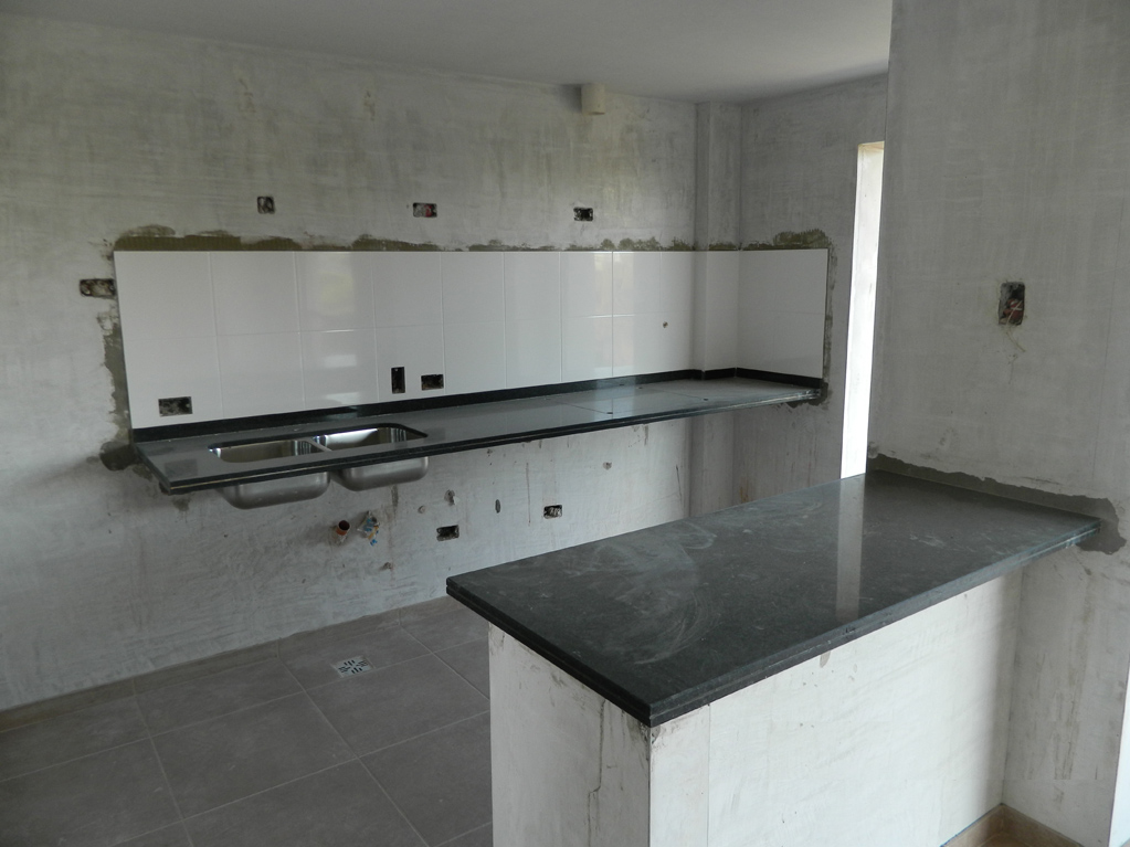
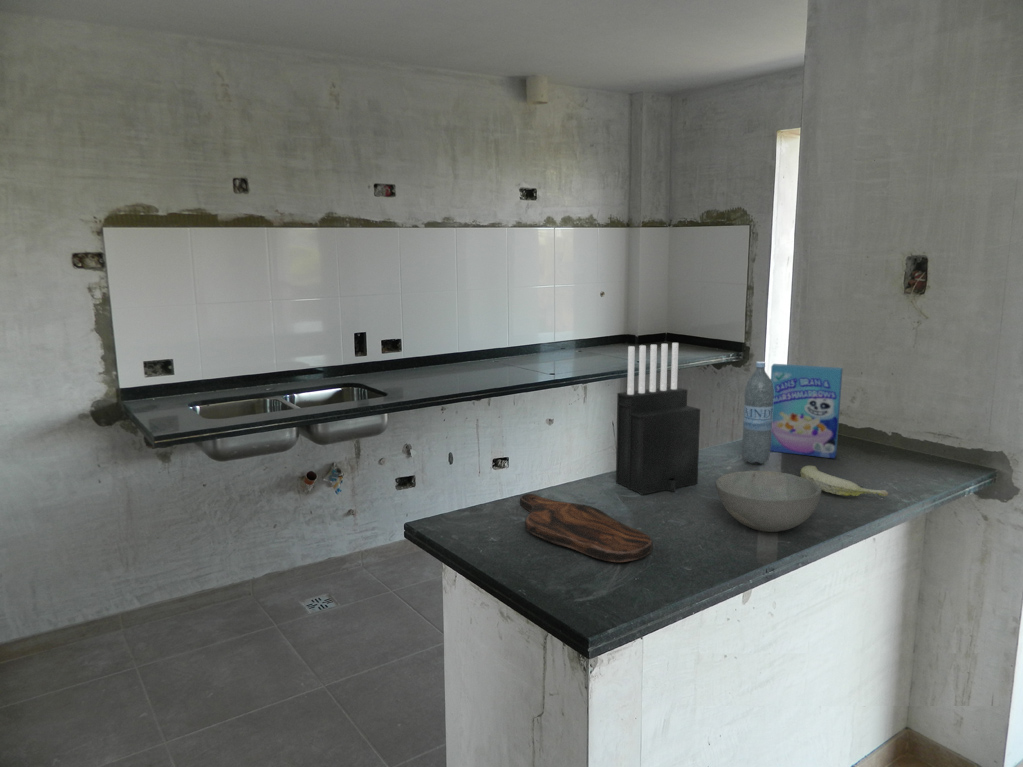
+ water bottle (758, 413)
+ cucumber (840, 481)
+ bowl (765, 505)
+ knife block (661, 416)
+ cereal box (804, 409)
+ cutting board (570, 524)
